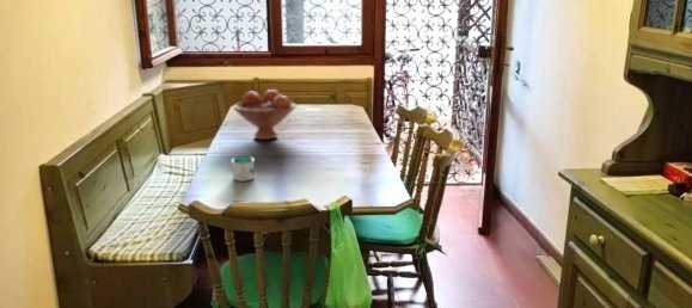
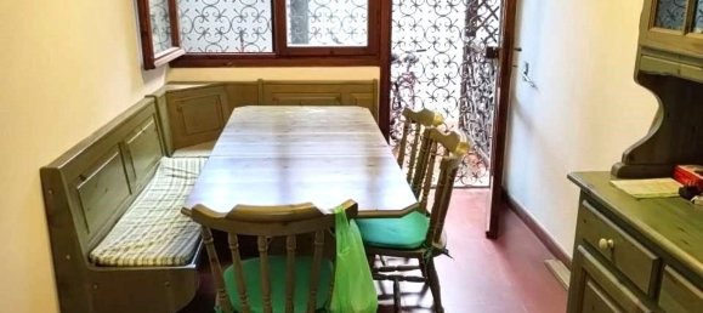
- fruit bowl (264, 115)
- mug (243, 170)
